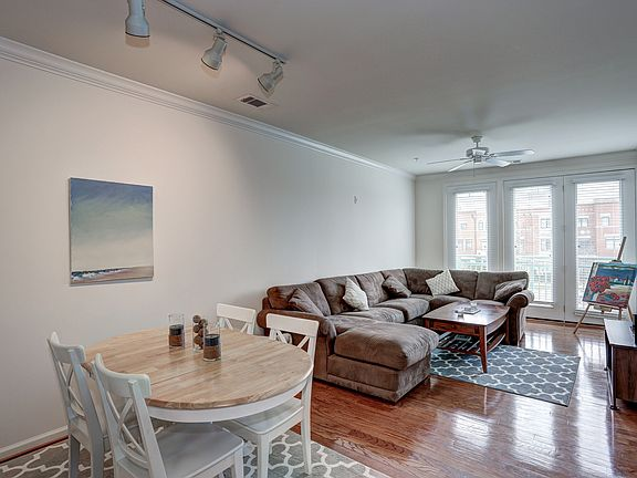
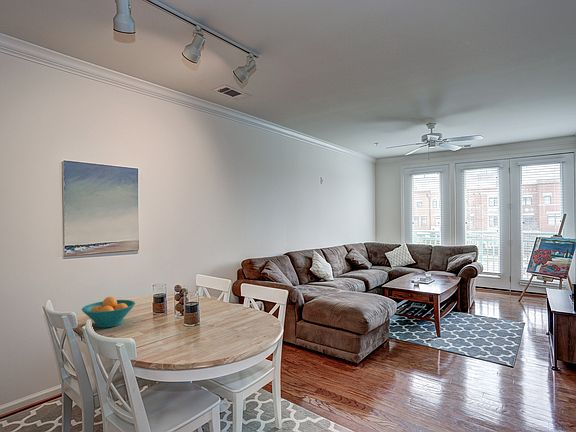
+ fruit bowl (109, 310)
